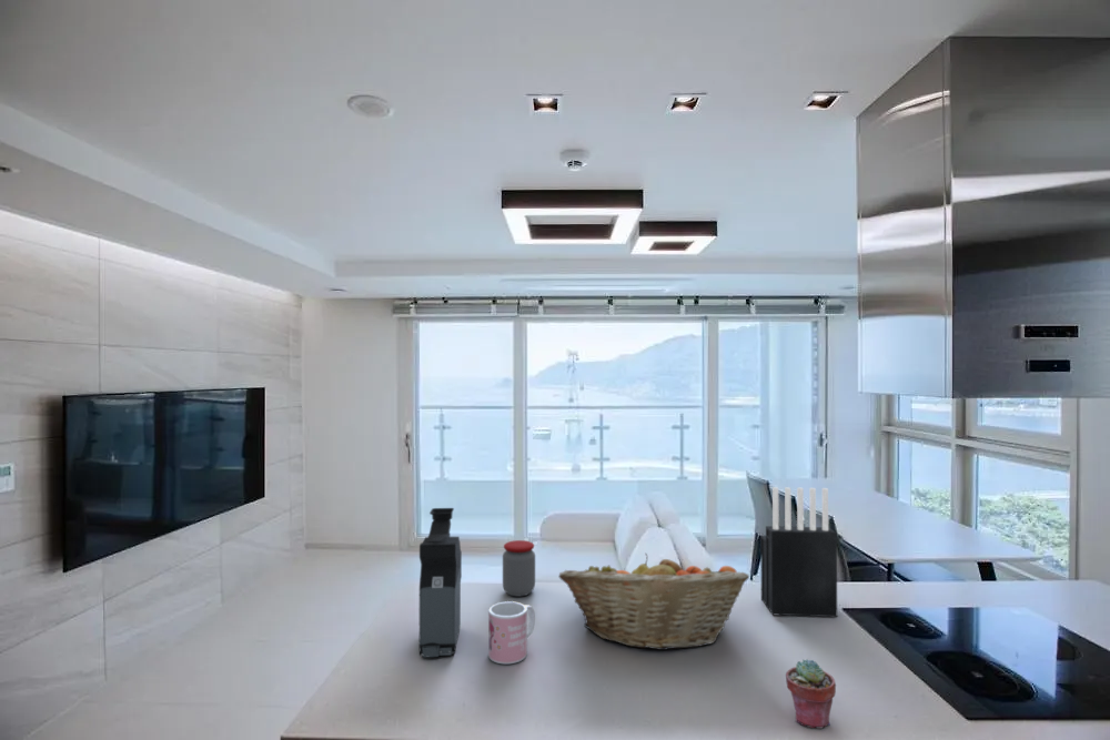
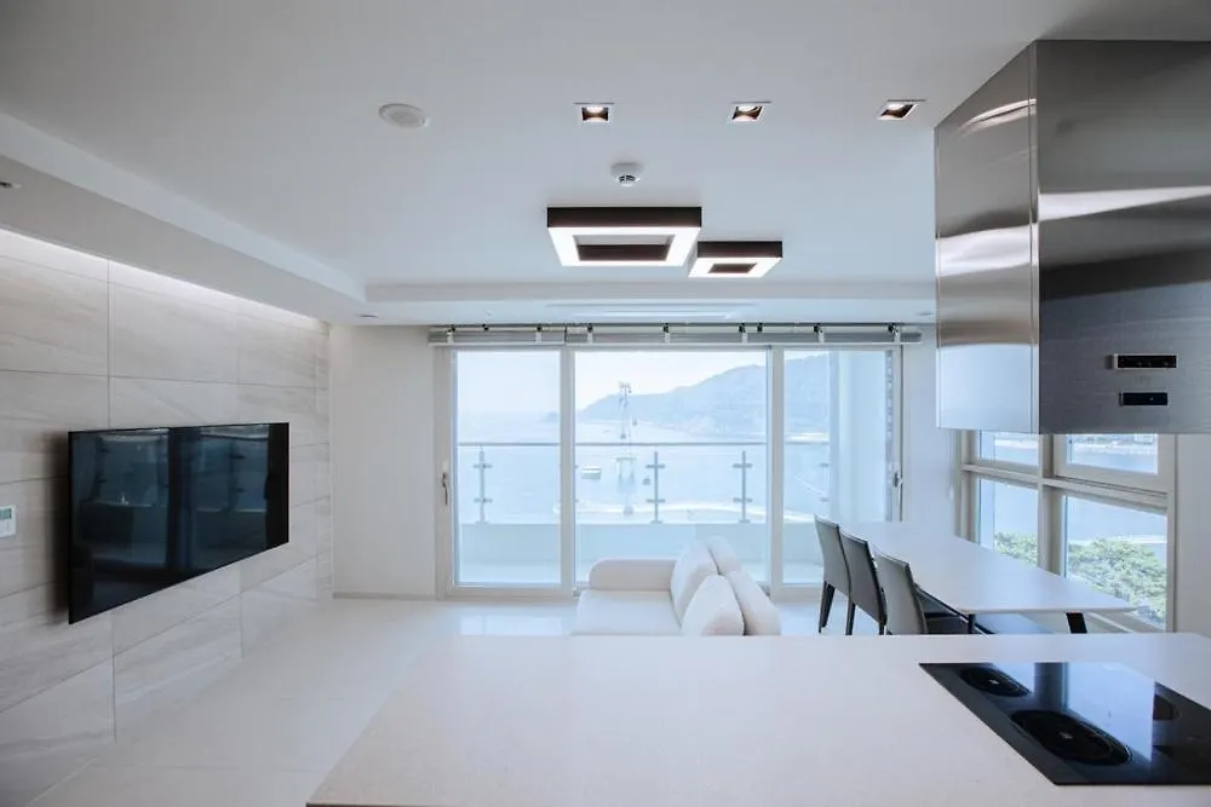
- jar (518, 567)
- coffee maker (441, 577)
- knife block (796, 546)
- fruit basket (652, 590)
- potted succulent (810, 689)
- mug (512, 629)
